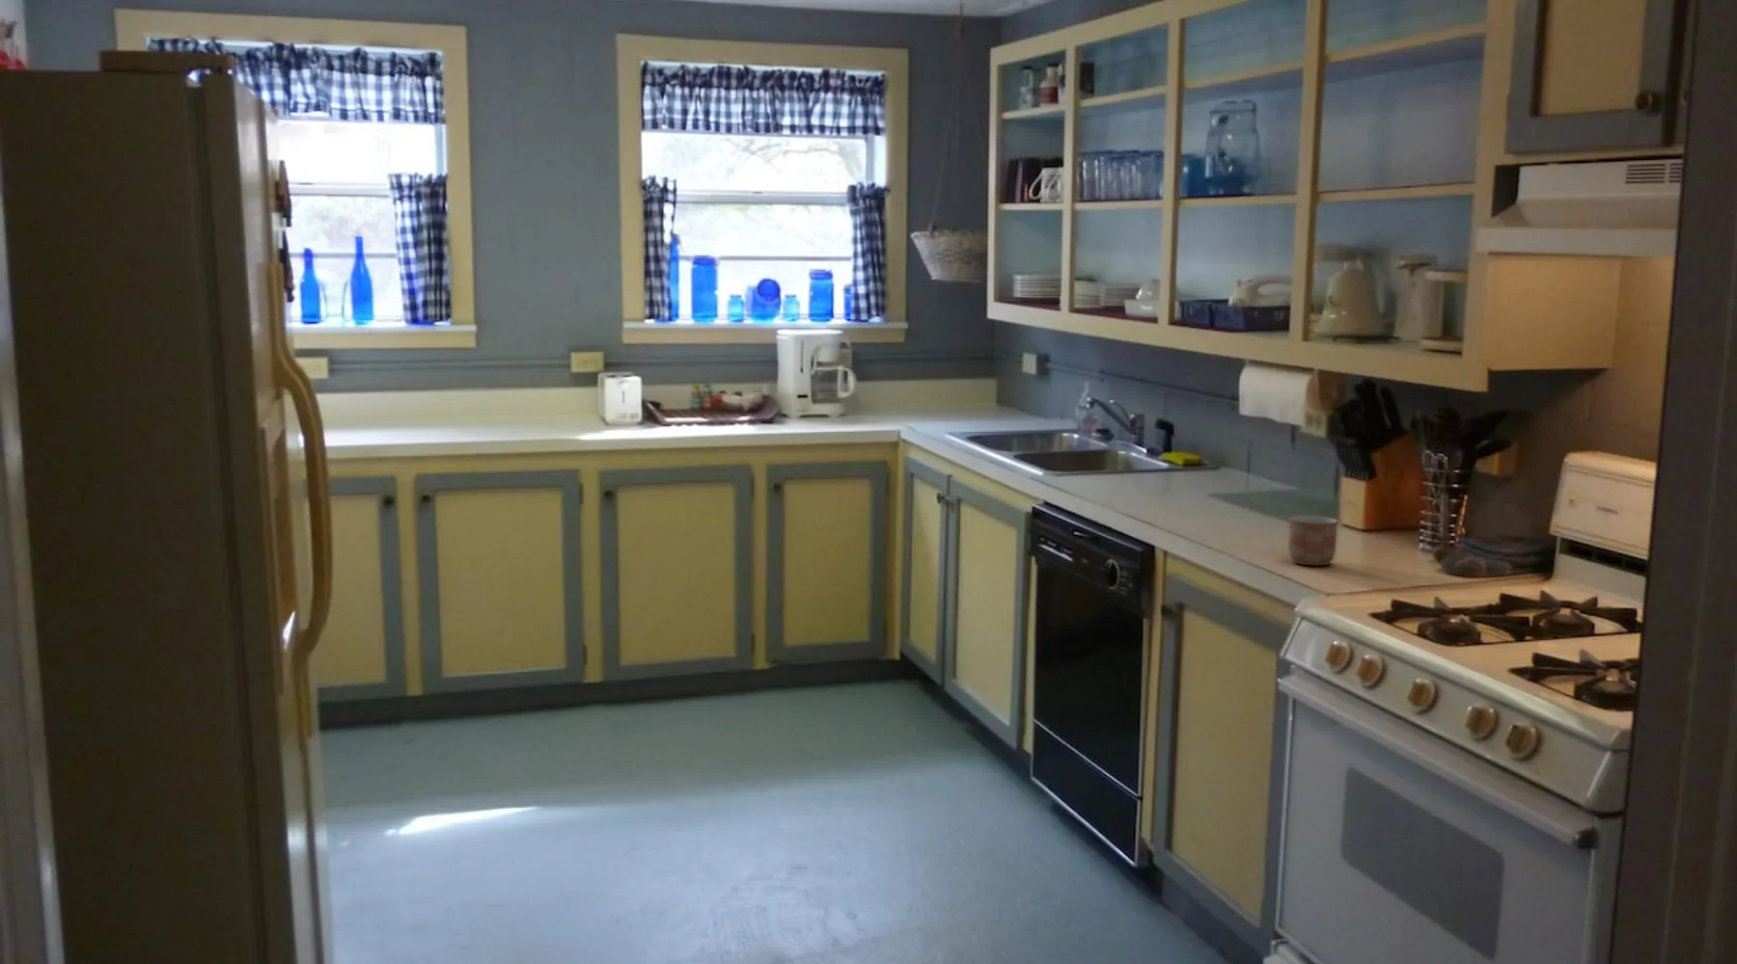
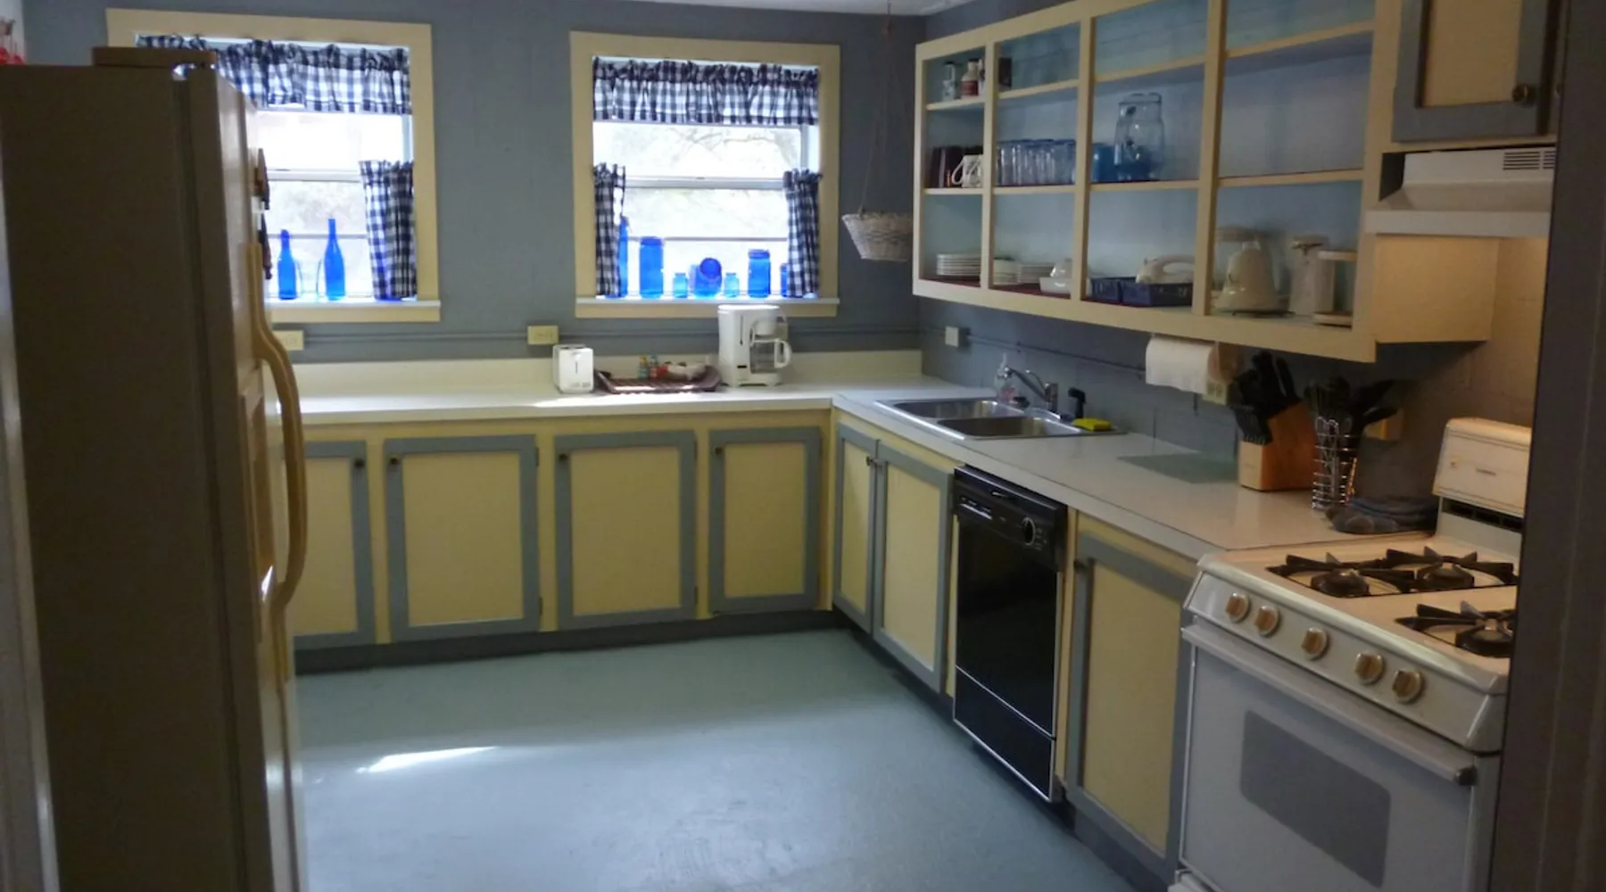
- mug (1308, 539)
